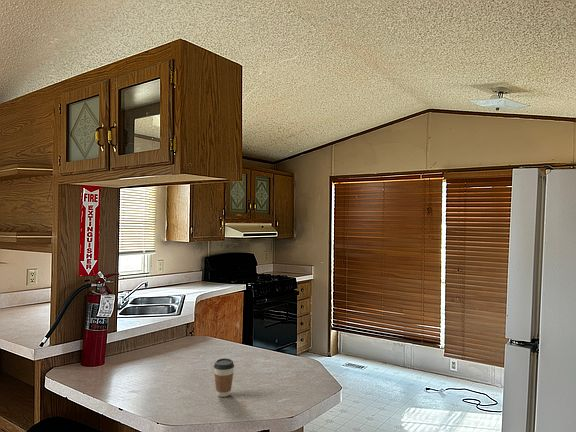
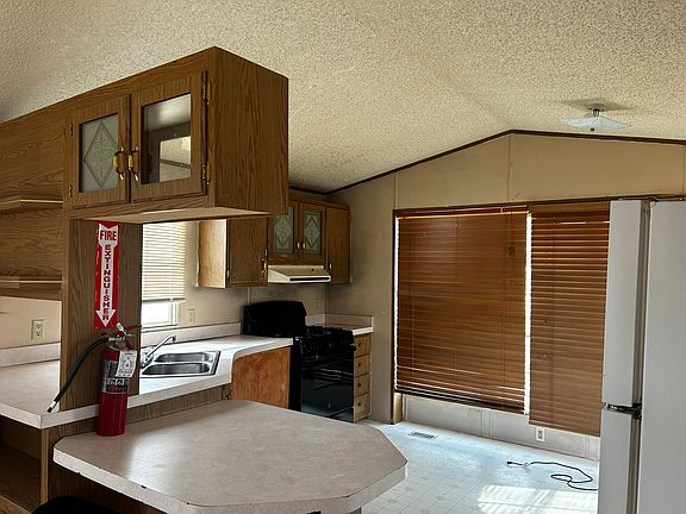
- coffee cup (223, 377)
